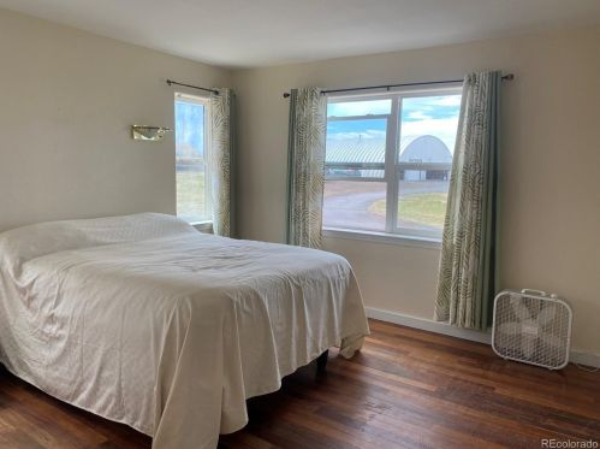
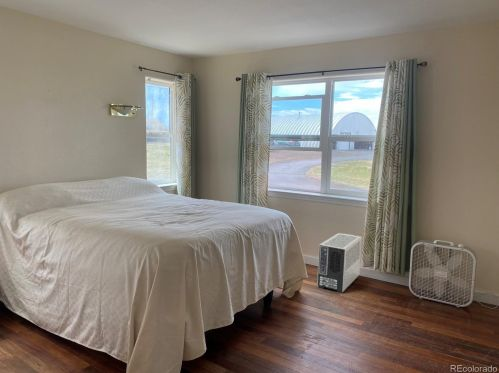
+ air purifier (340, 261)
